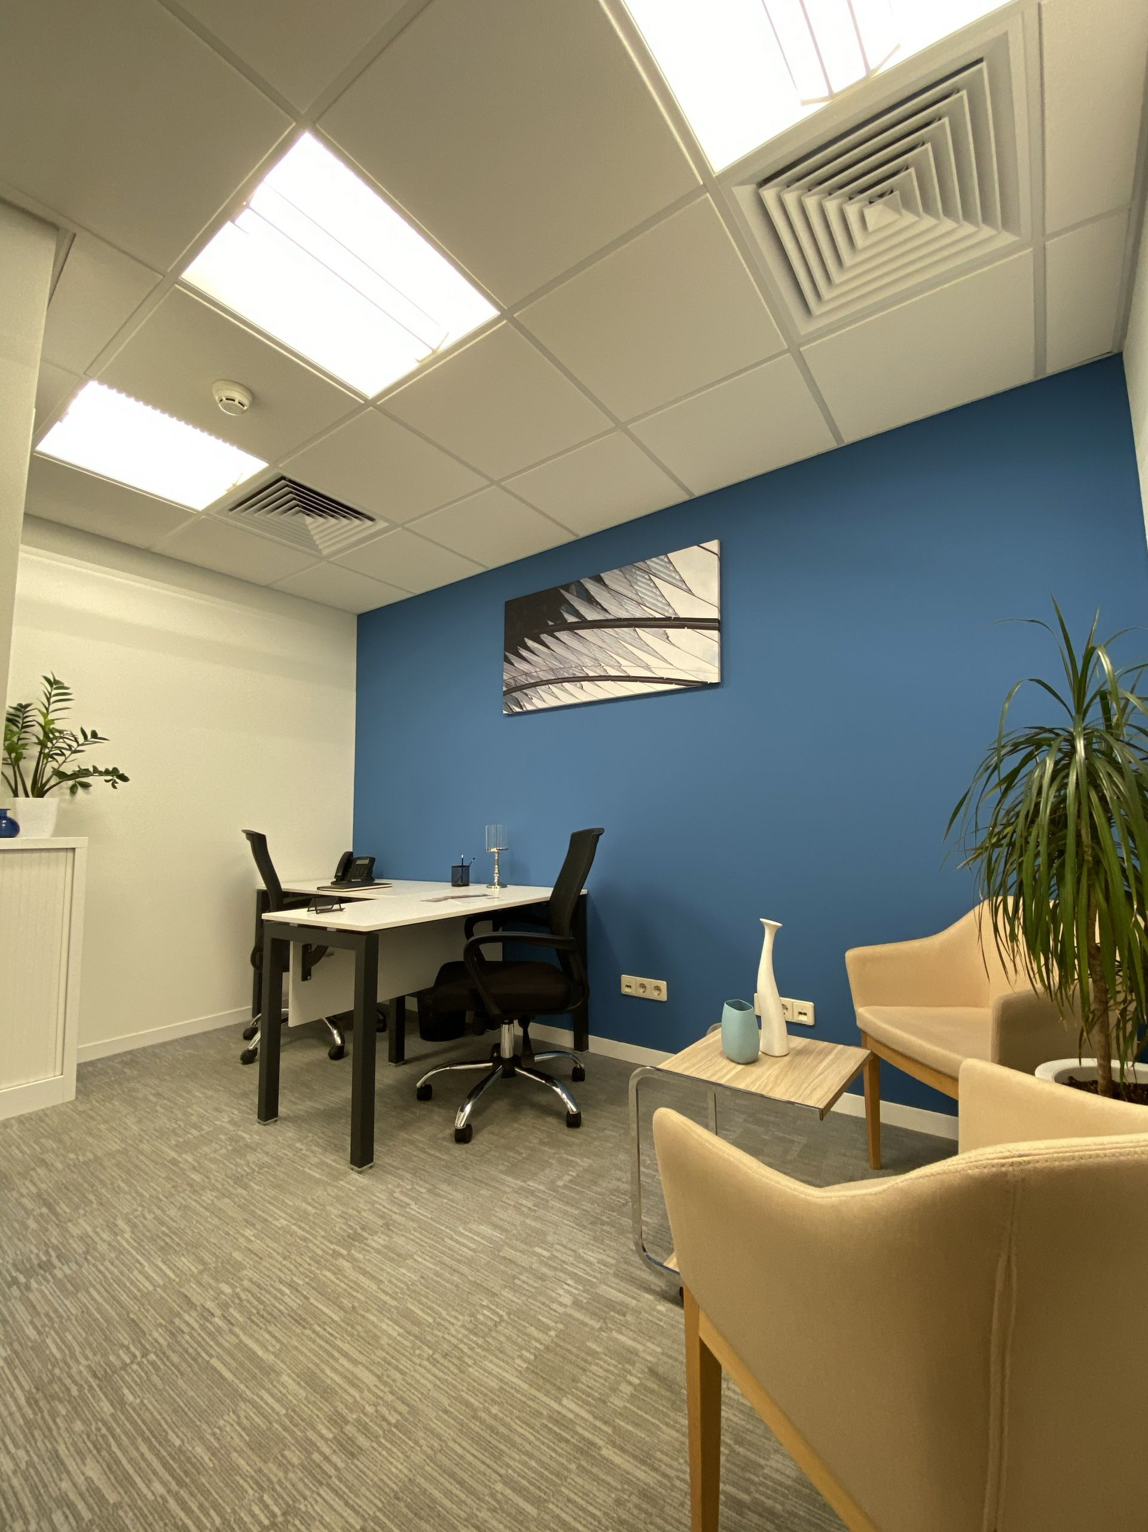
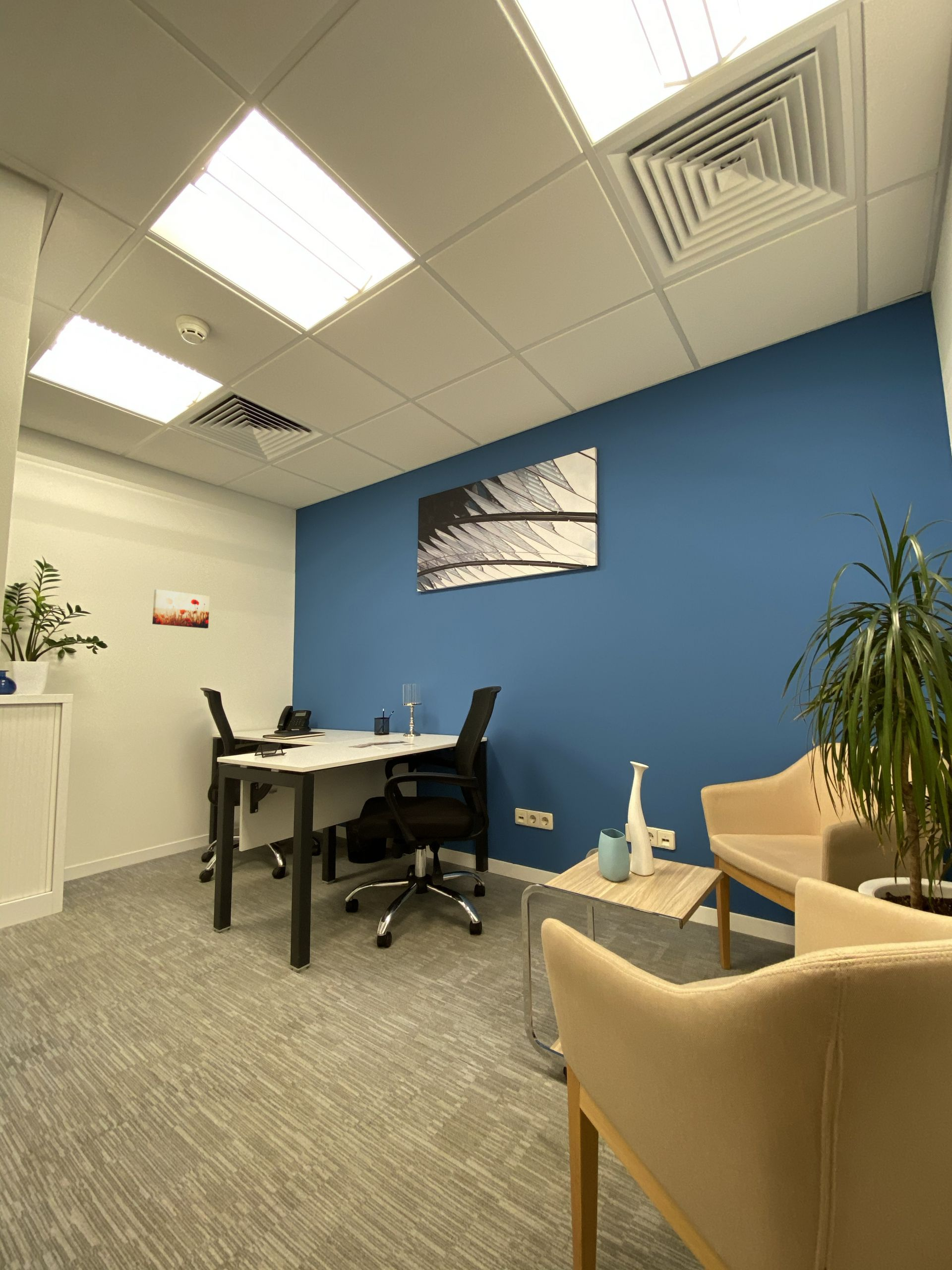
+ wall art (182, 609)
